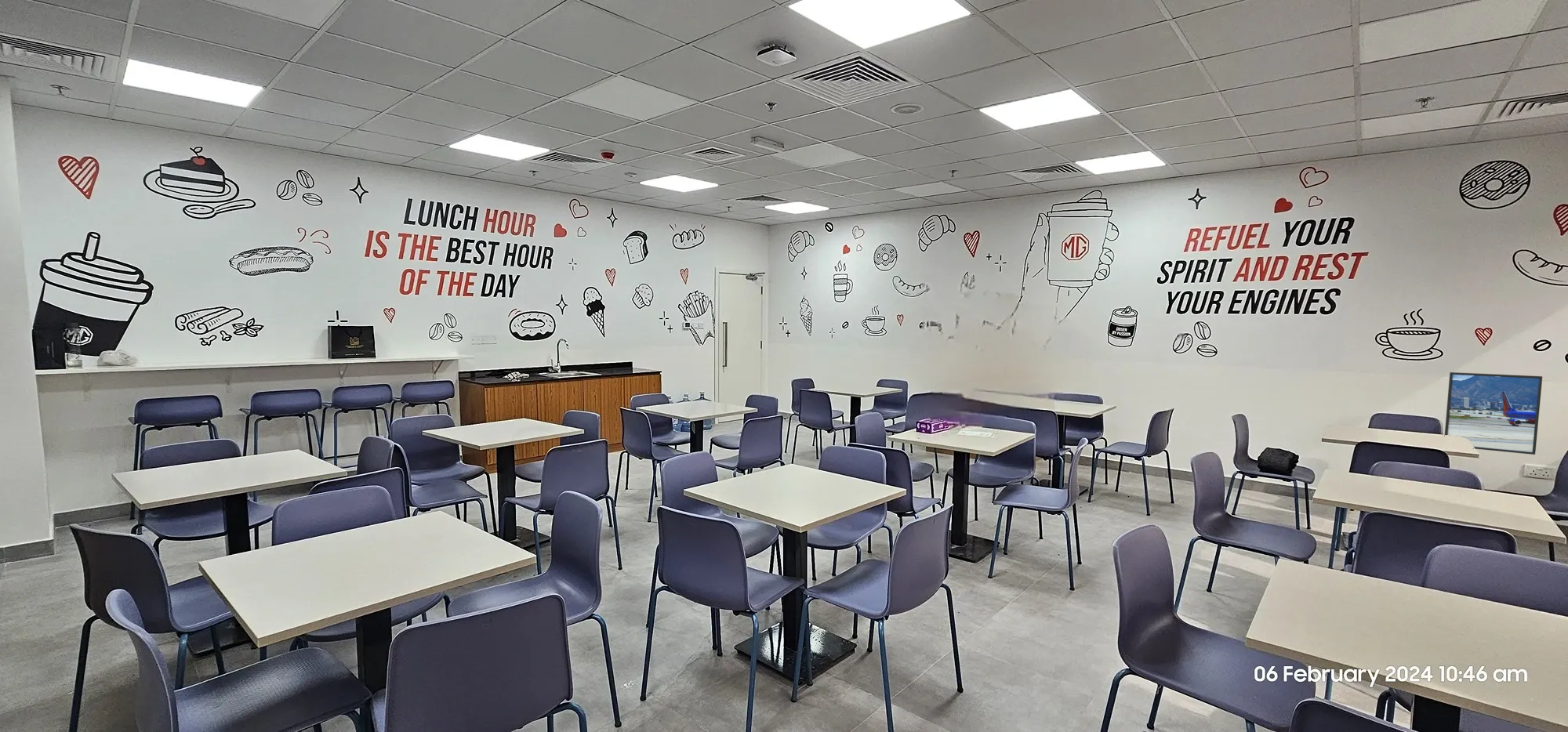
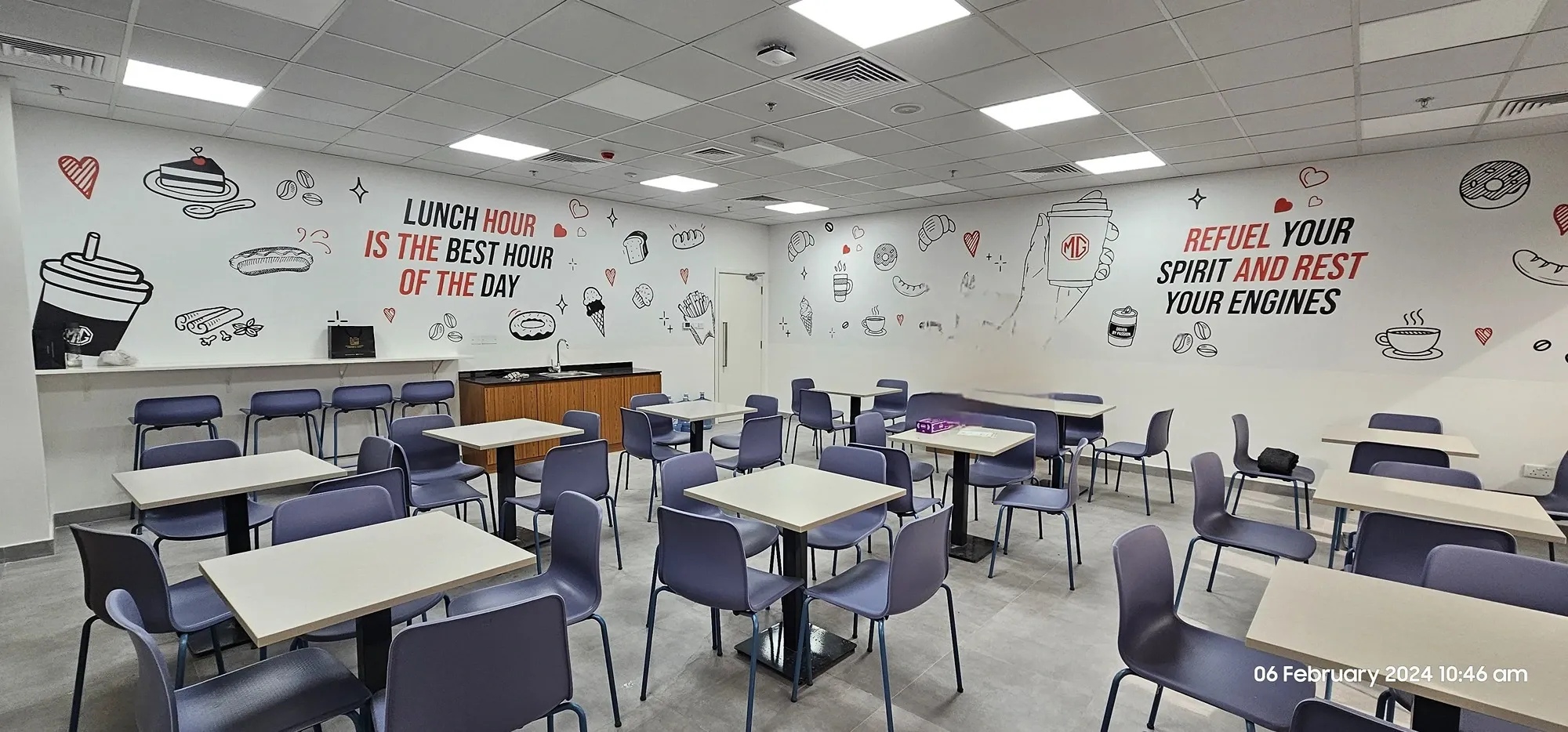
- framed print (1491, 412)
